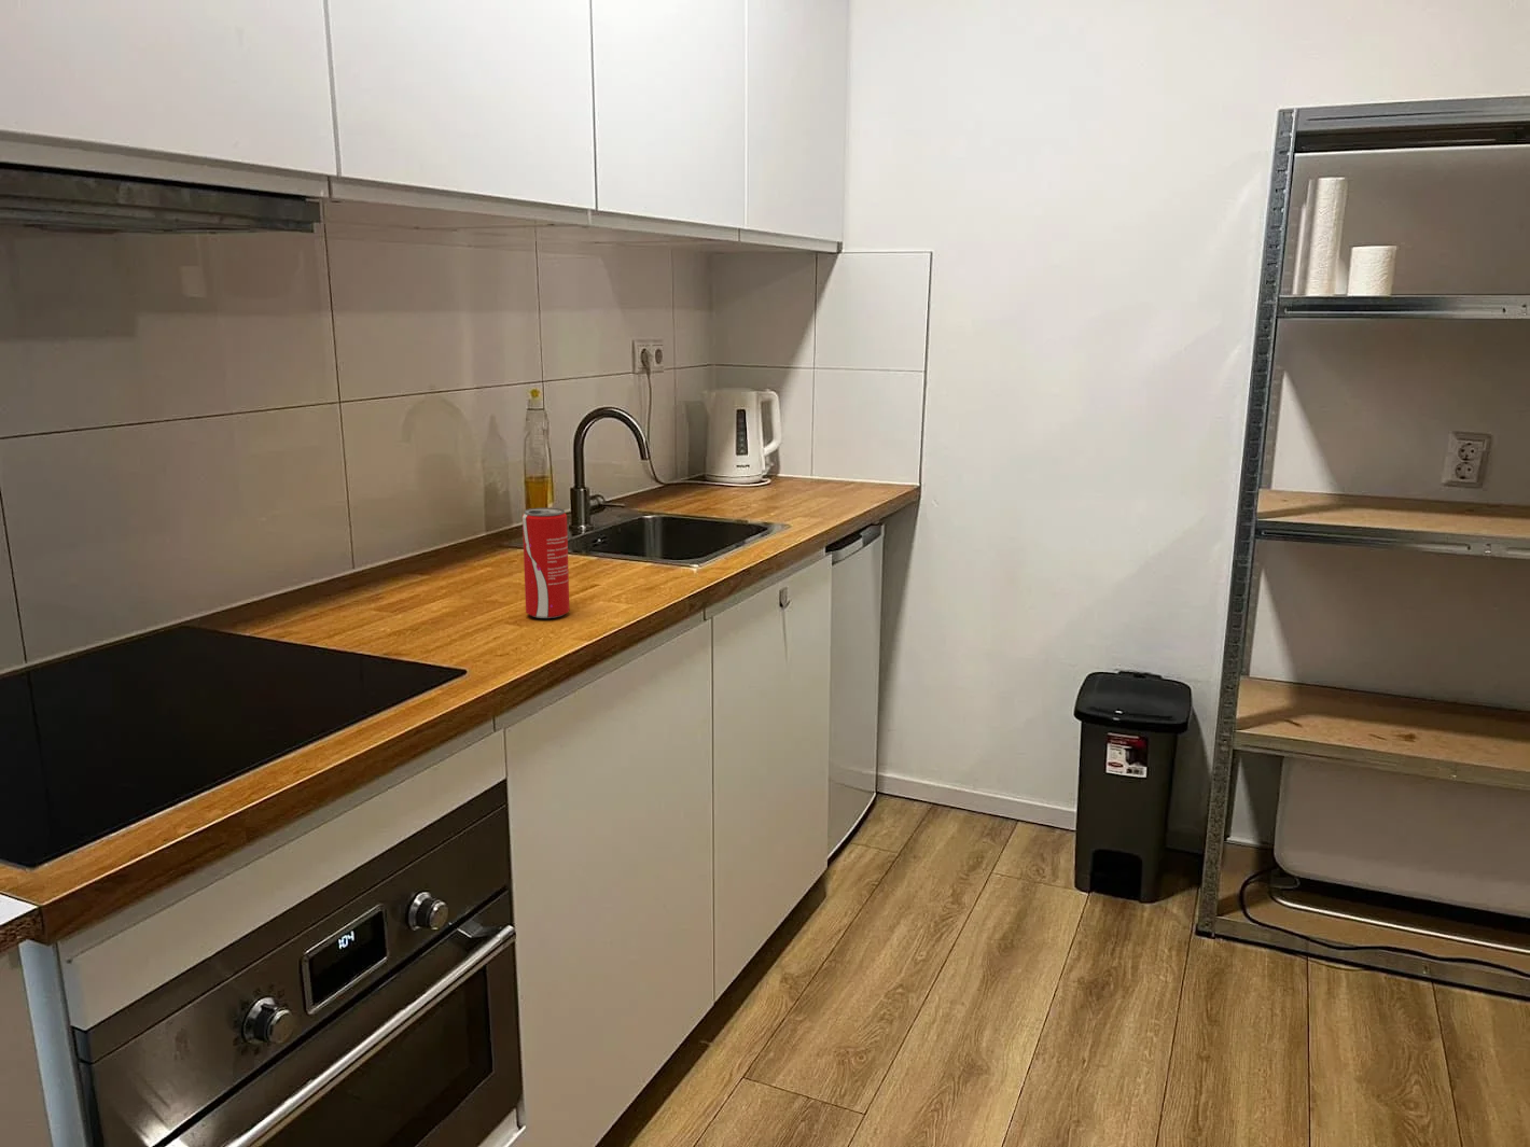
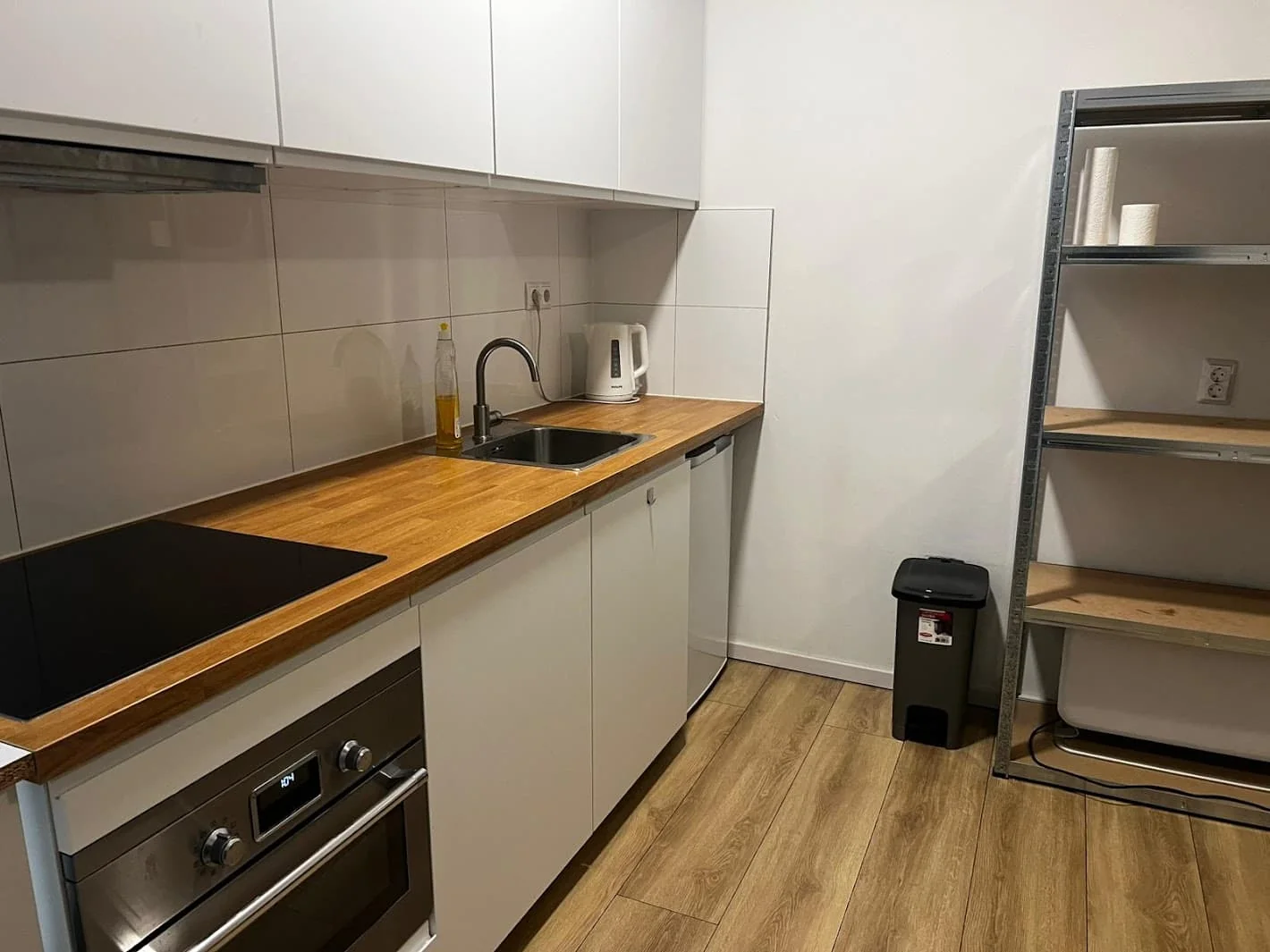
- beverage can (546, 563)
